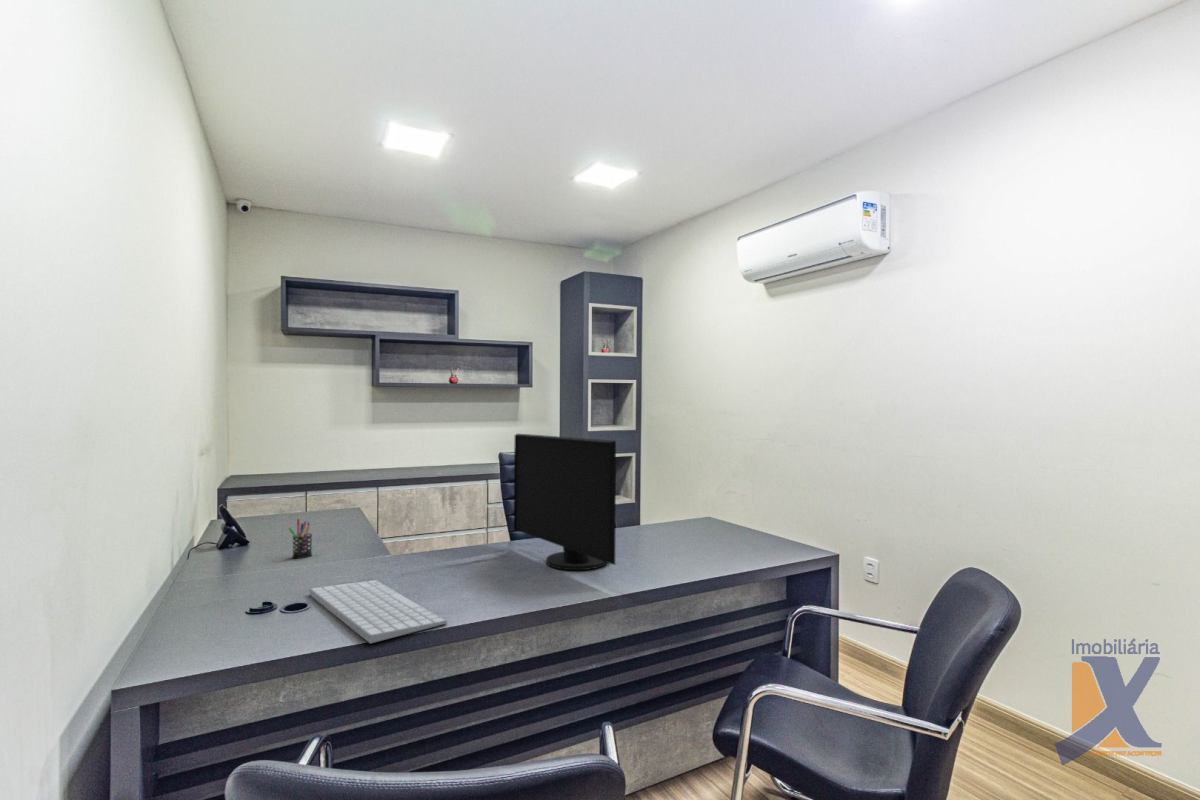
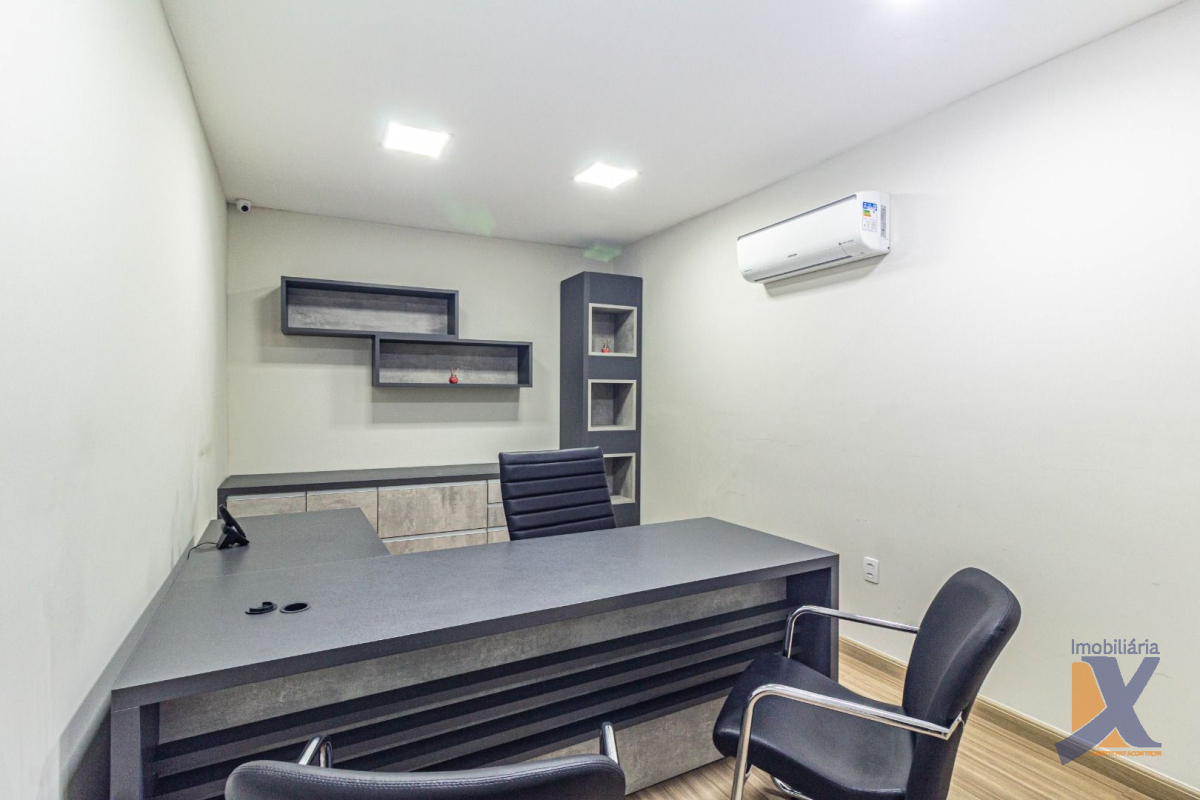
- computer monitor (577, 498)
- pen holder (299, 538)
- computer keyboard (373, 604)
